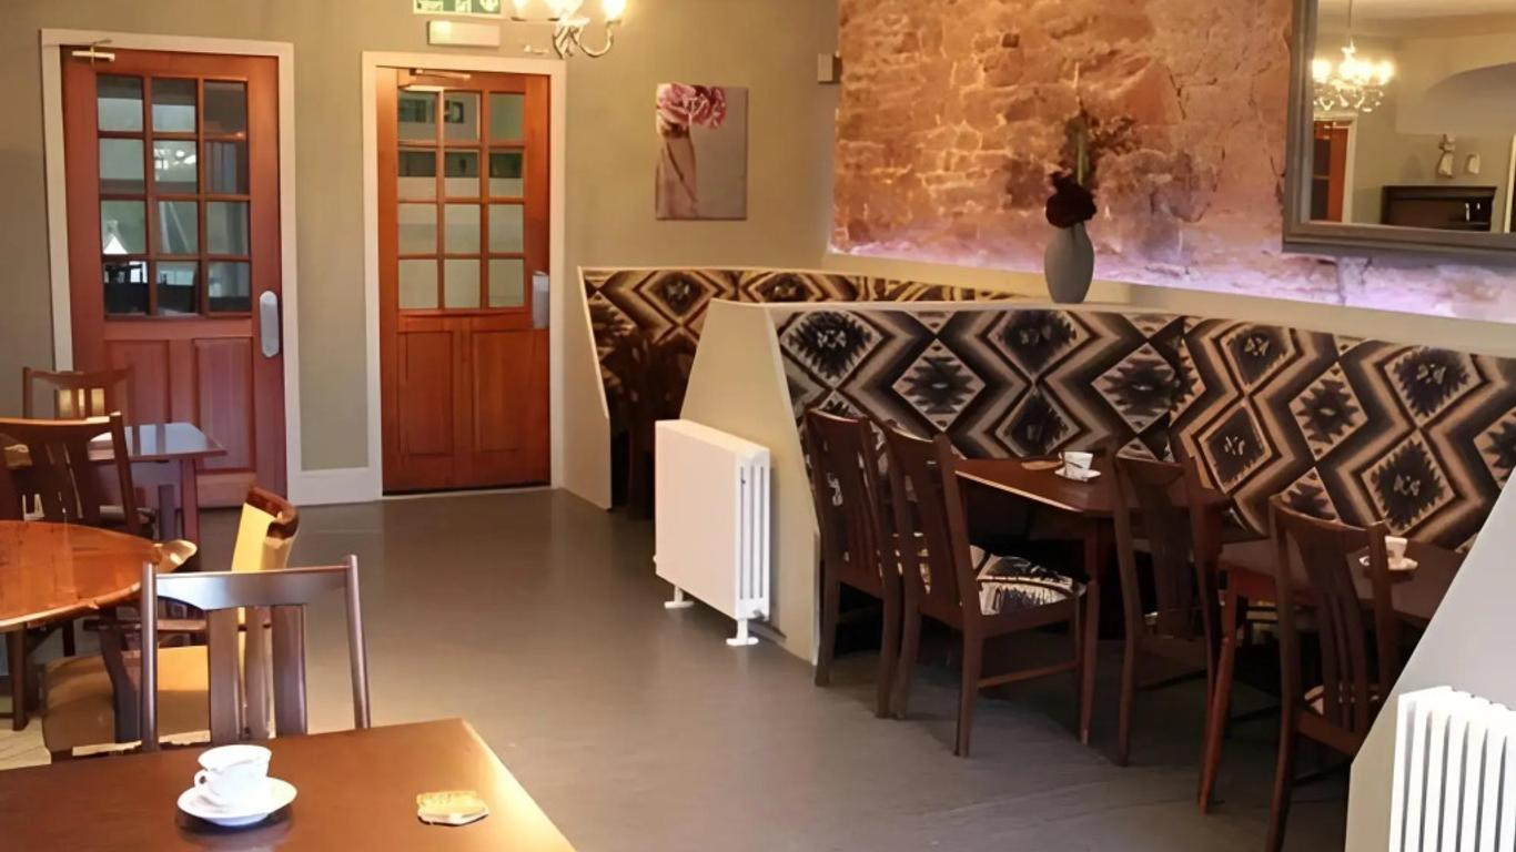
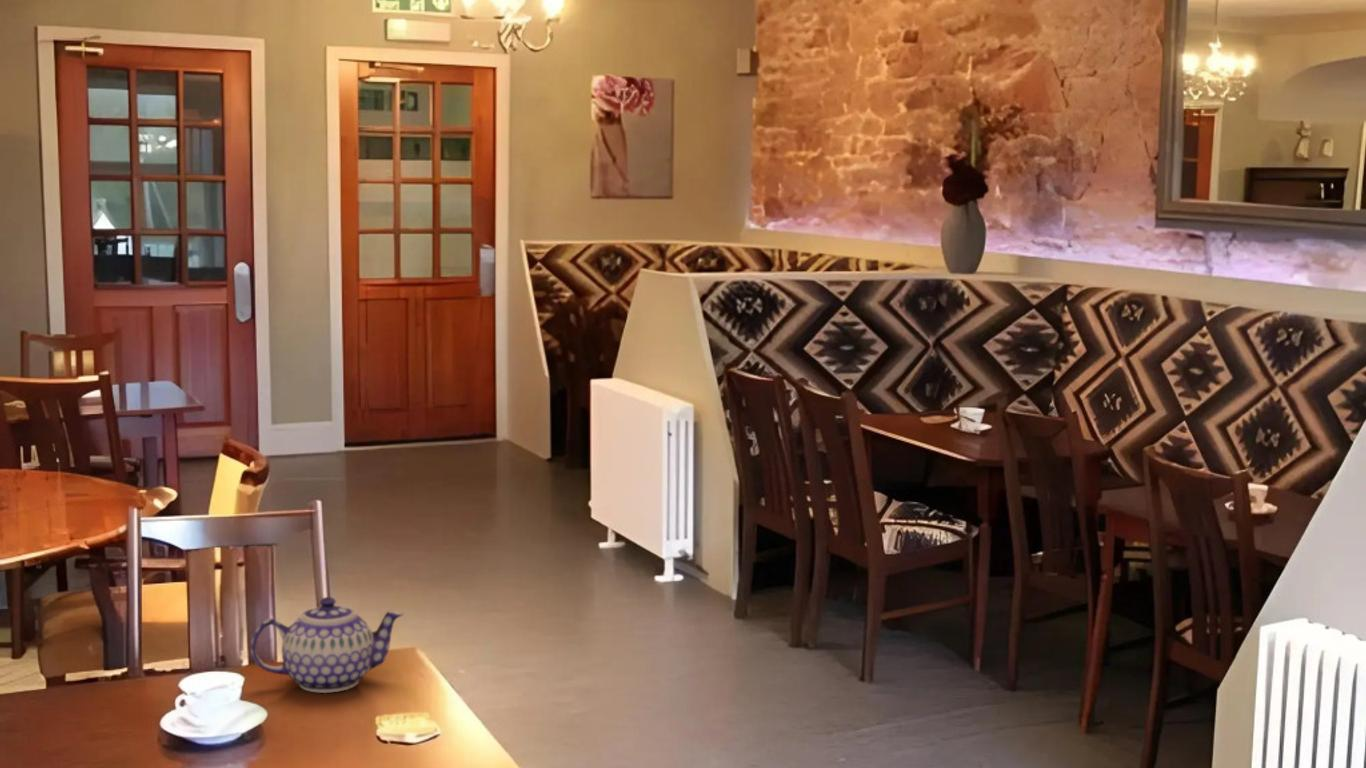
+ teapot (328, 640)
